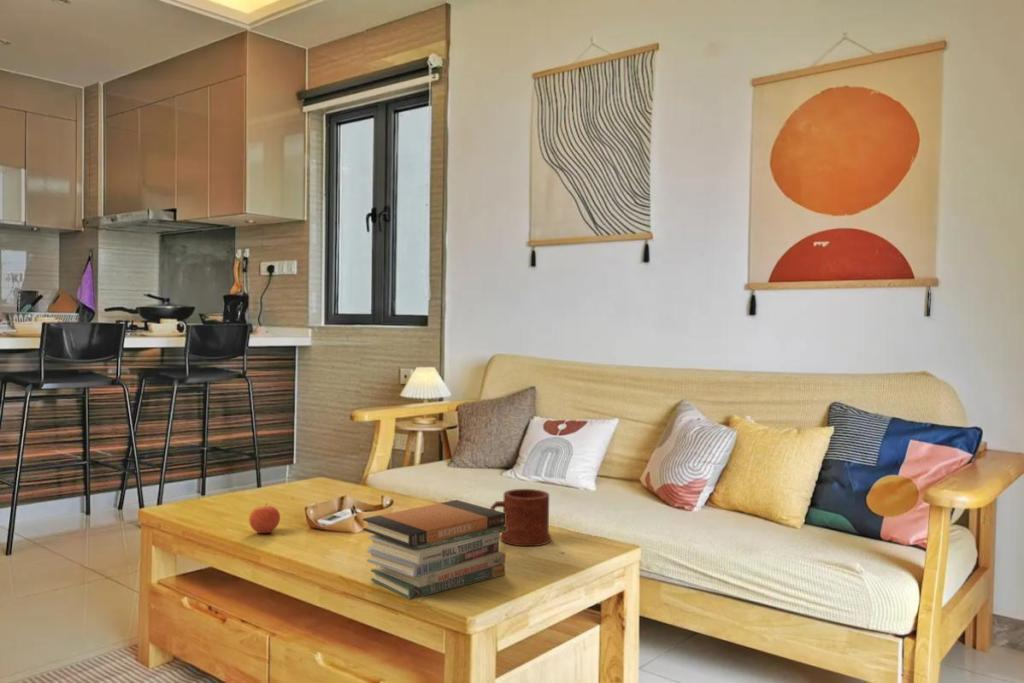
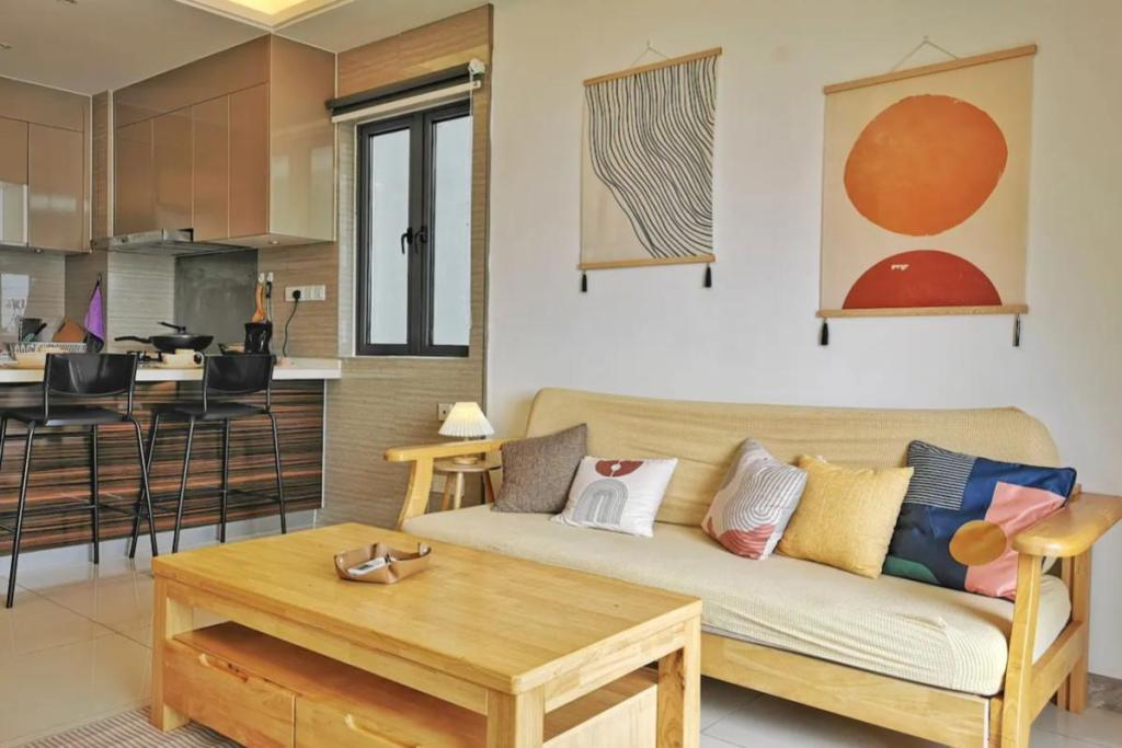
- mug (520, 516)
- book stack (435, 547)
- apple (264, 517)
